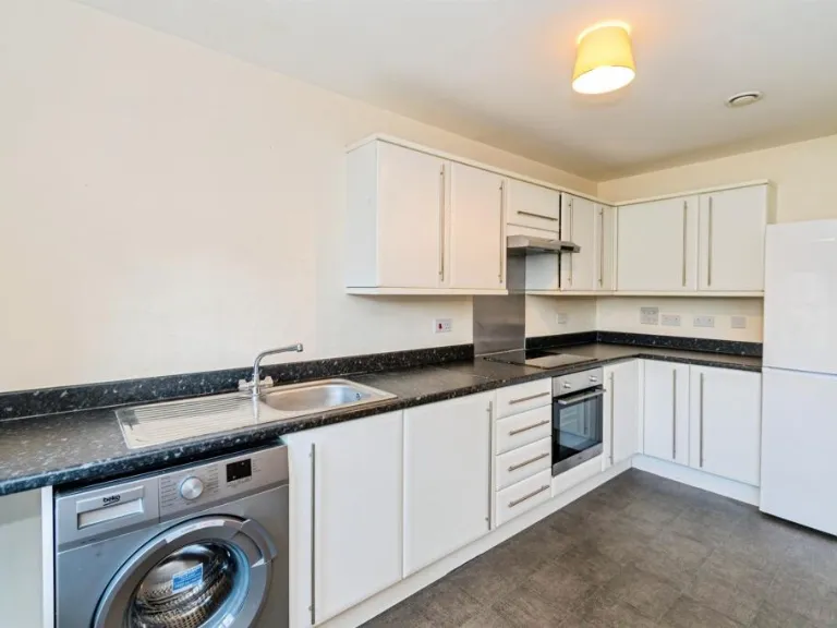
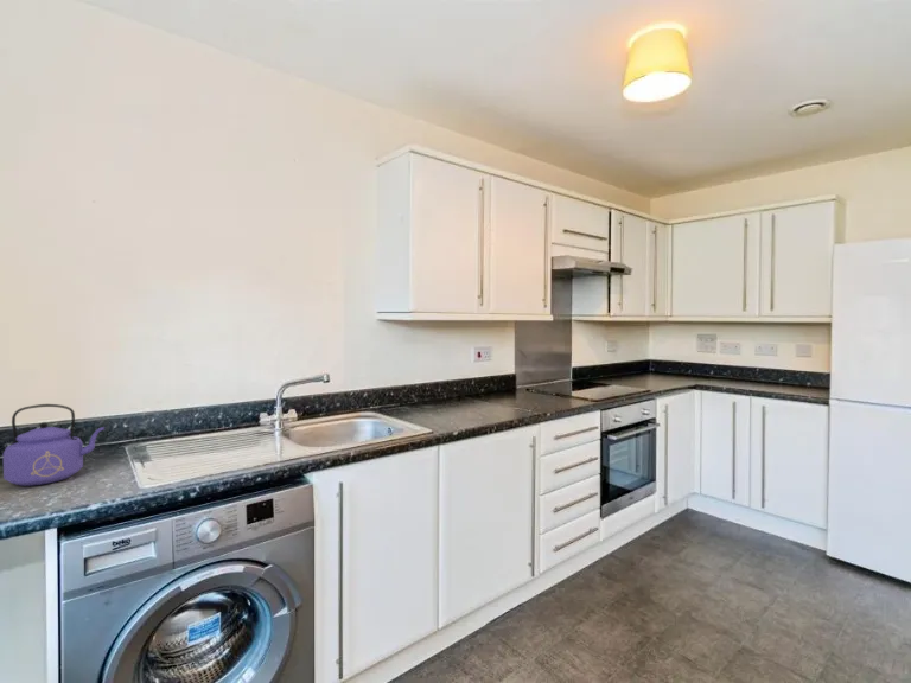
+ kettle (56, 440)
